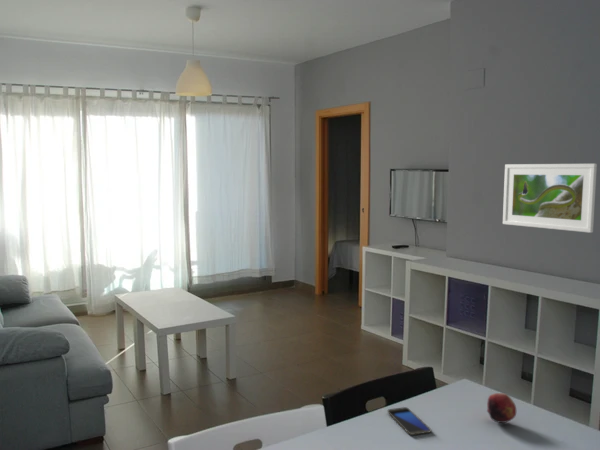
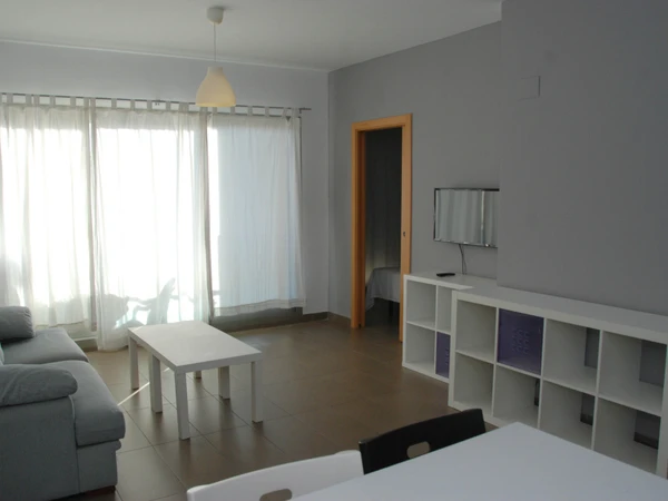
- smartphone (408, 420)
- fruit (501, 408)
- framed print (546, 196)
